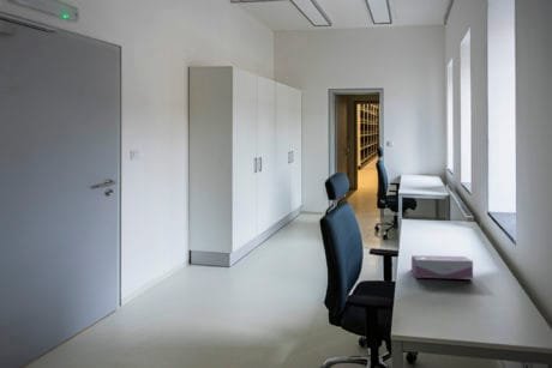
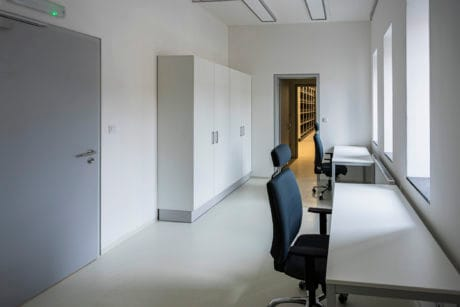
- tissue box (440, 266)
